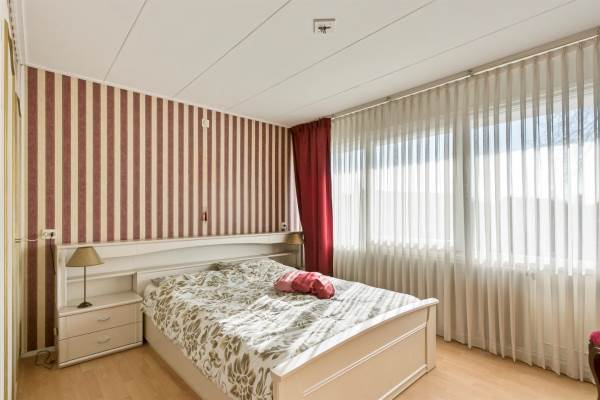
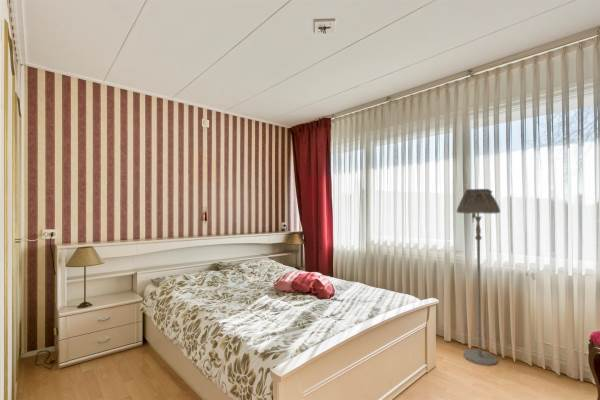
+ floor lamp (478, 273)
